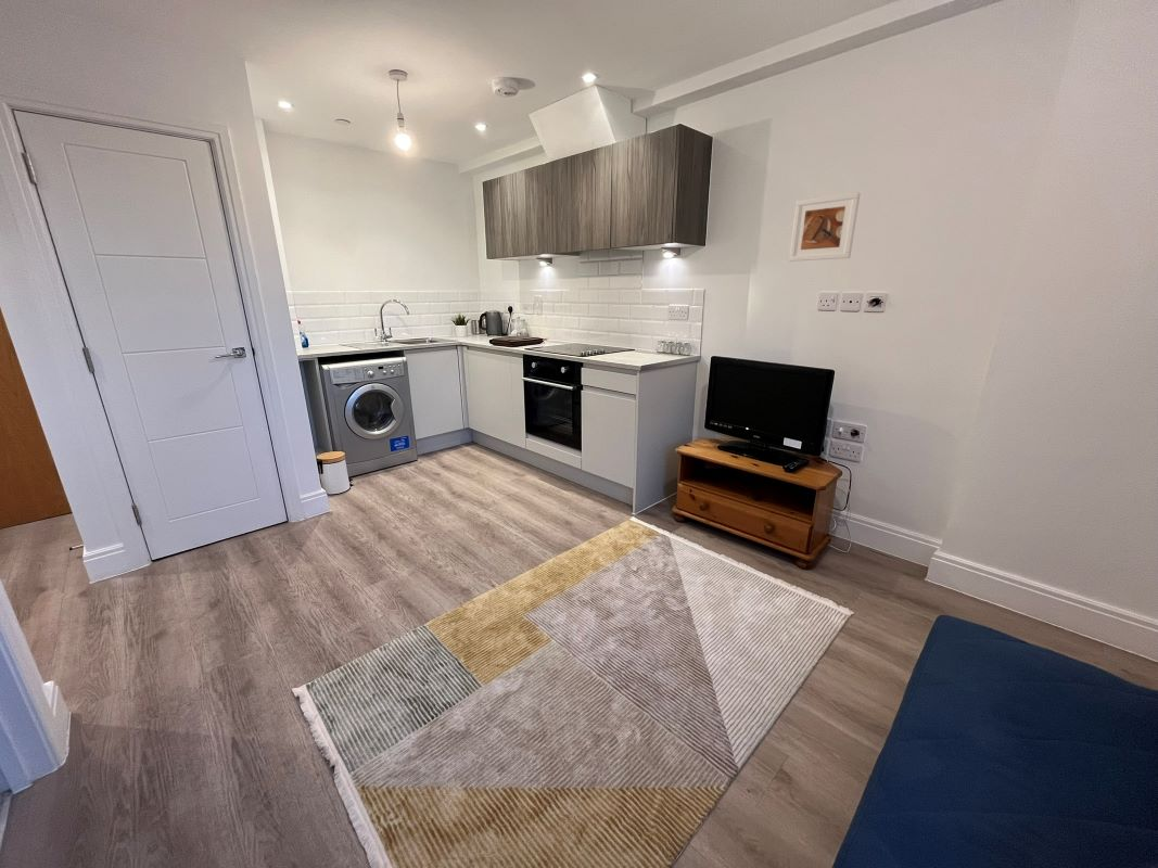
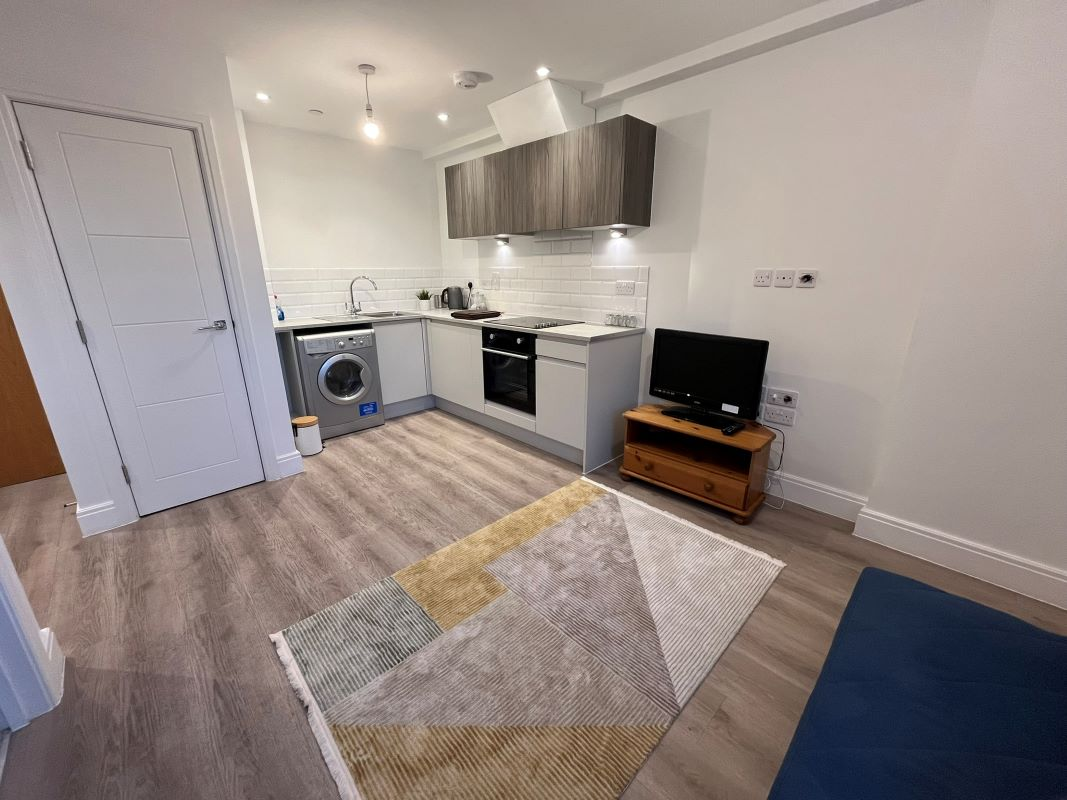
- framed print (822, 228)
